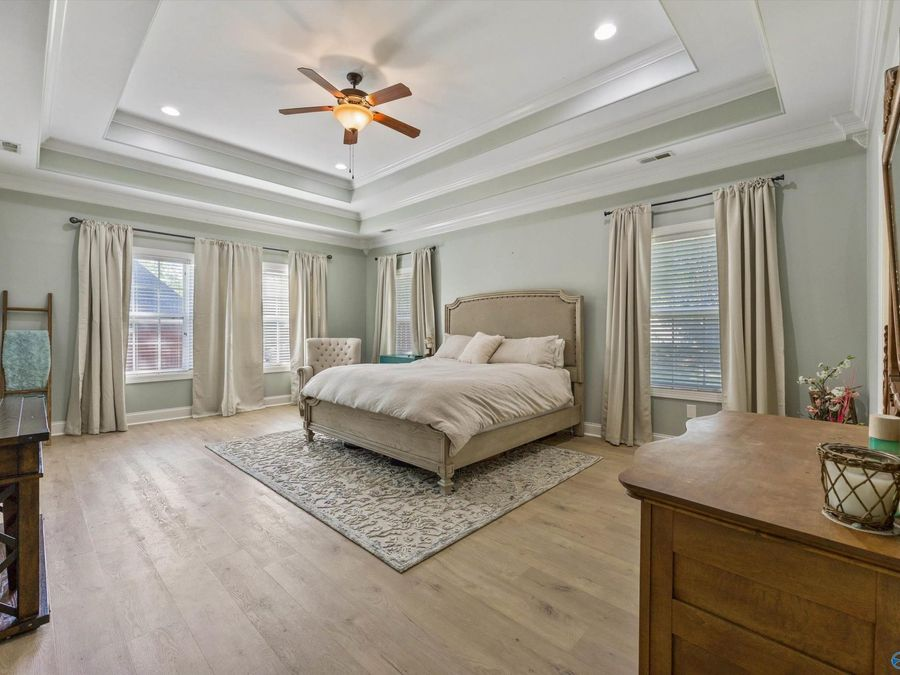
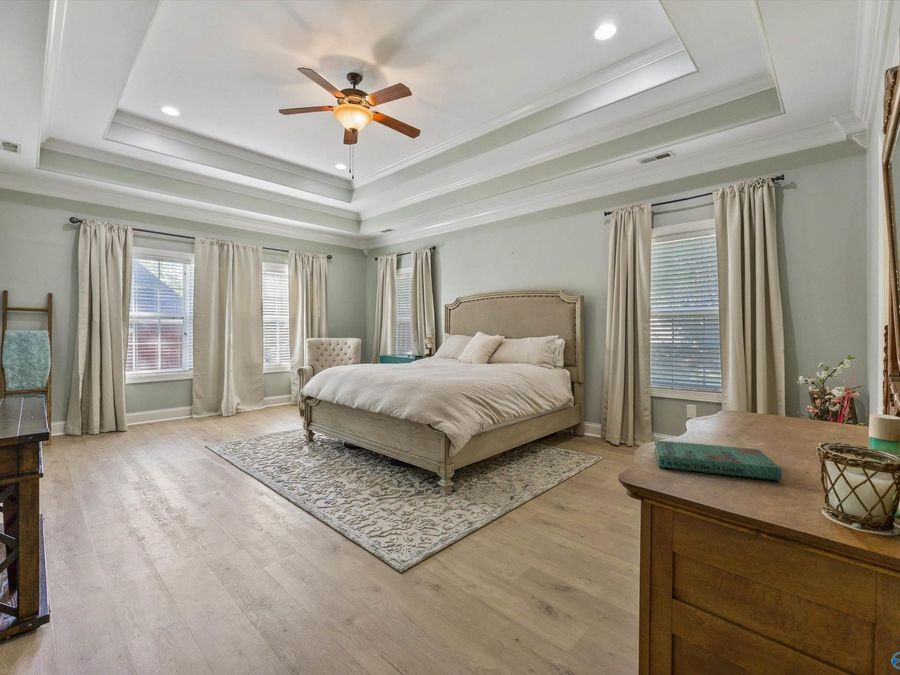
+ book (710, 458)
